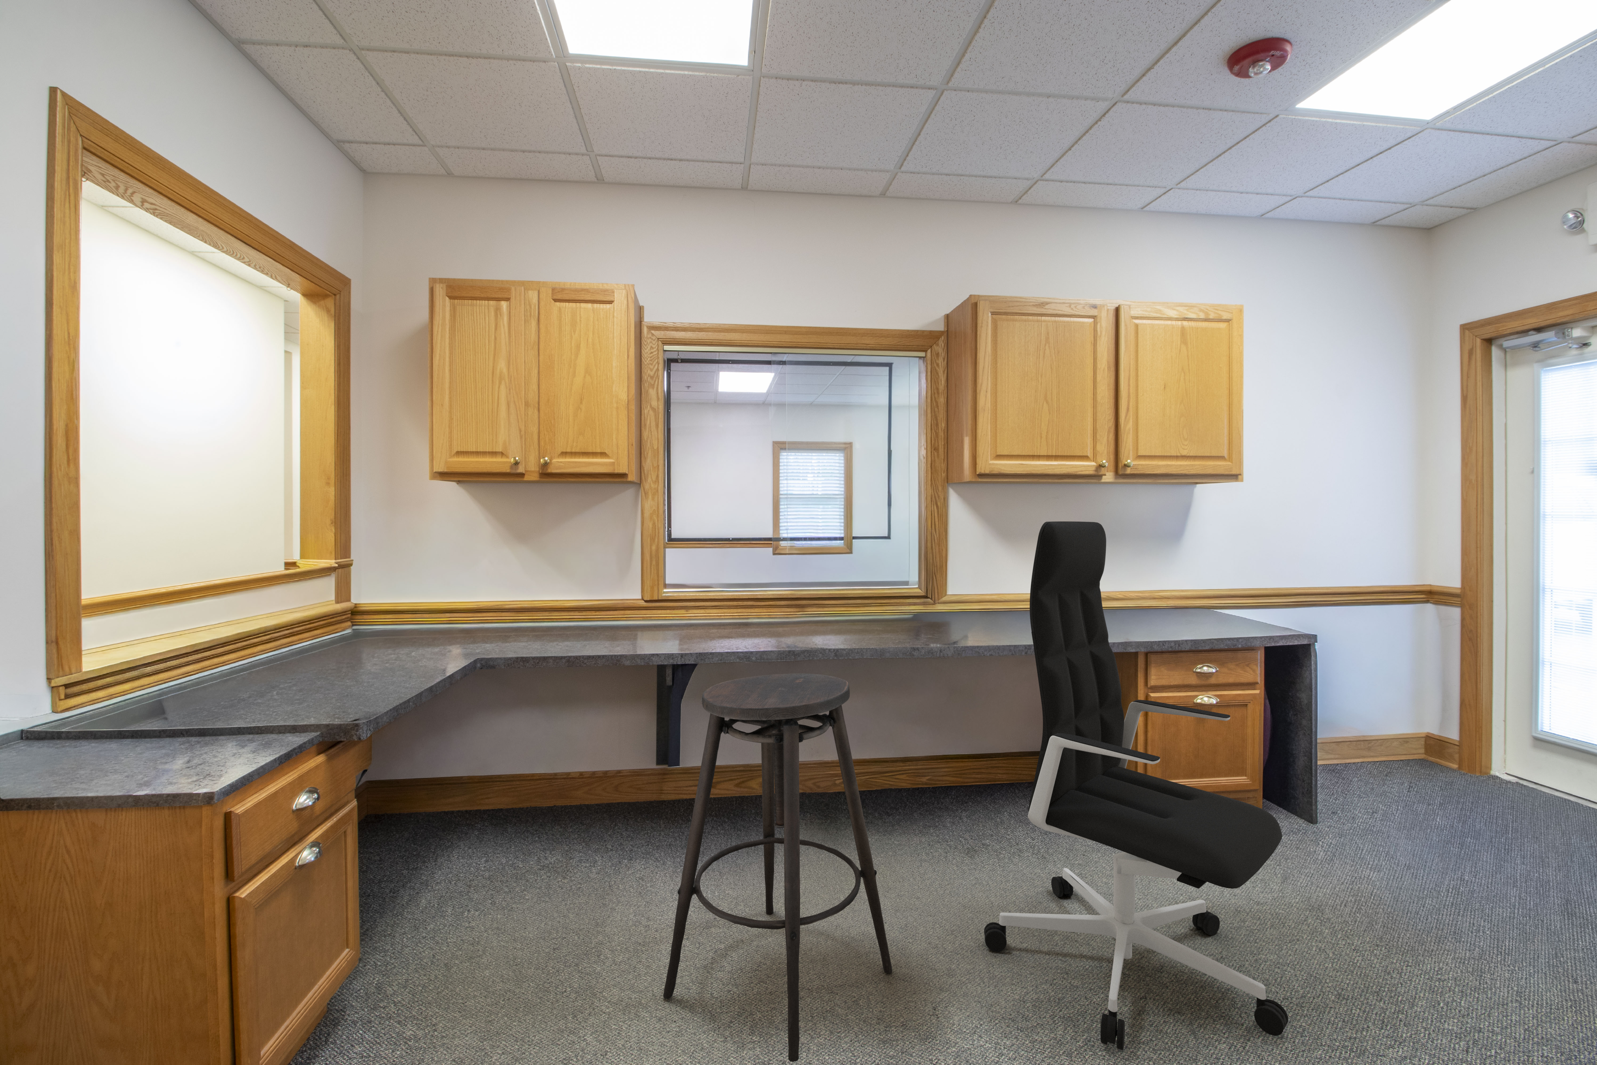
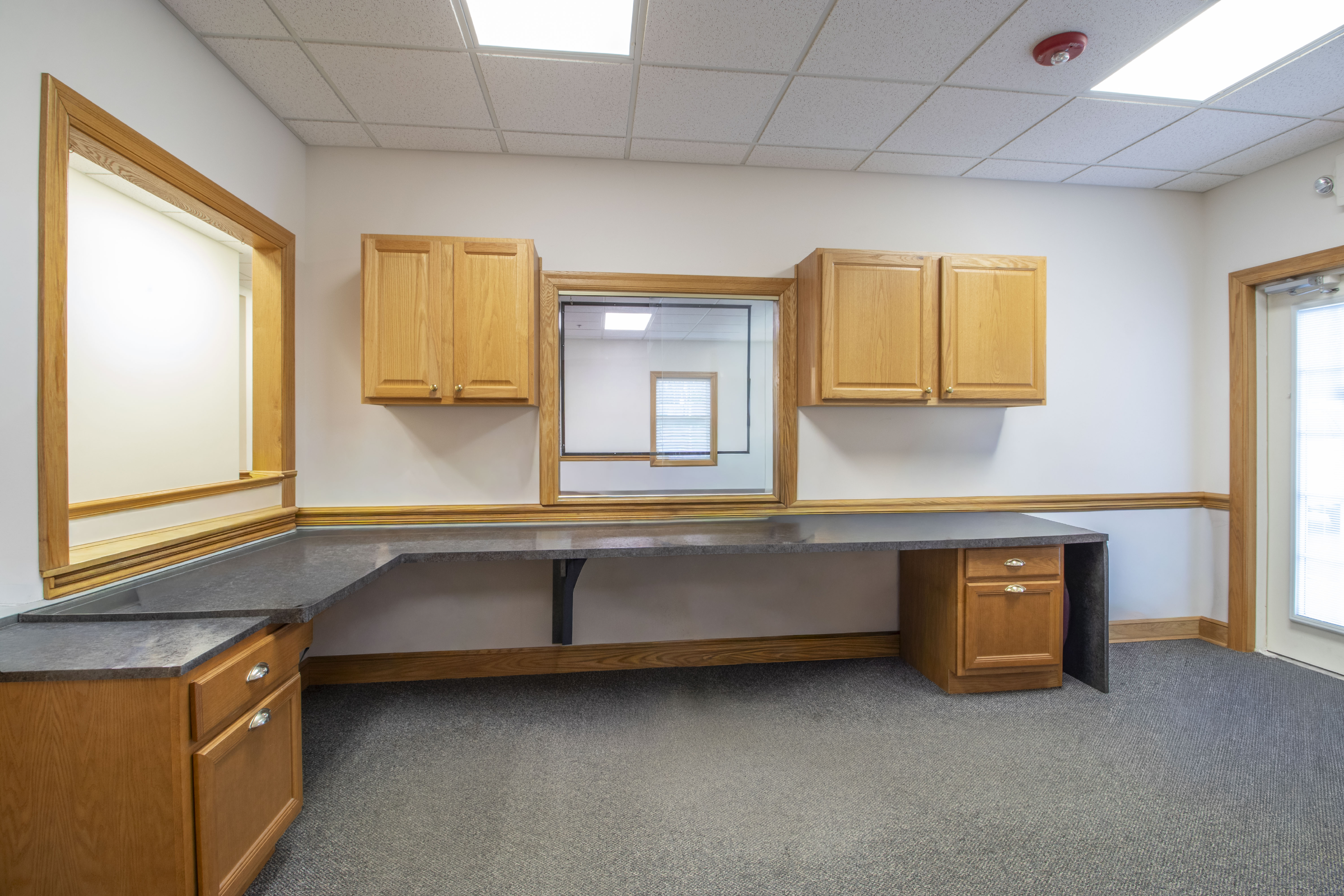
- office chair (1132, 743)
- stool (783, 827)
